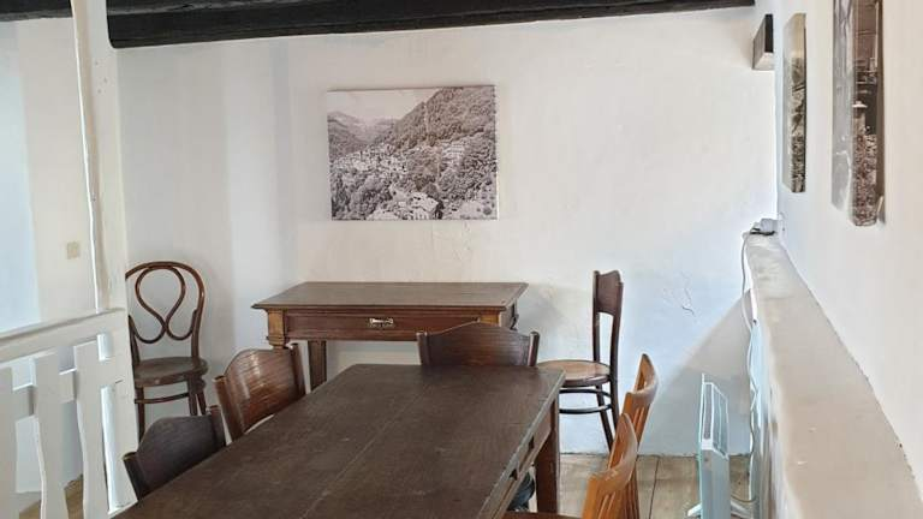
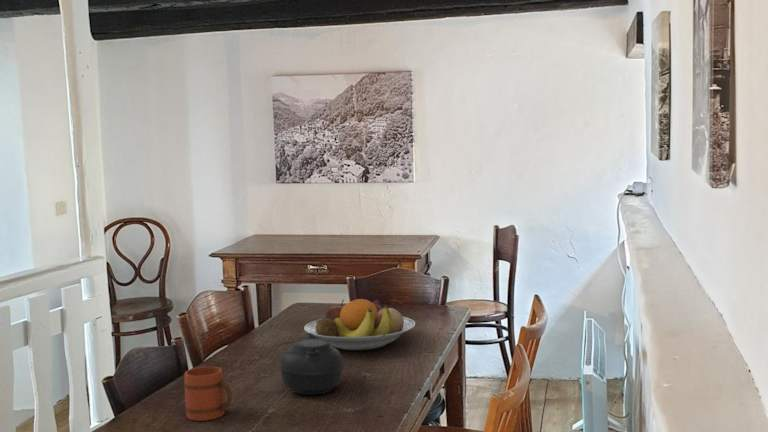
+ fruit bowl (359, 320)
+ teapot (311, 363)
+ mug (209, 393)
